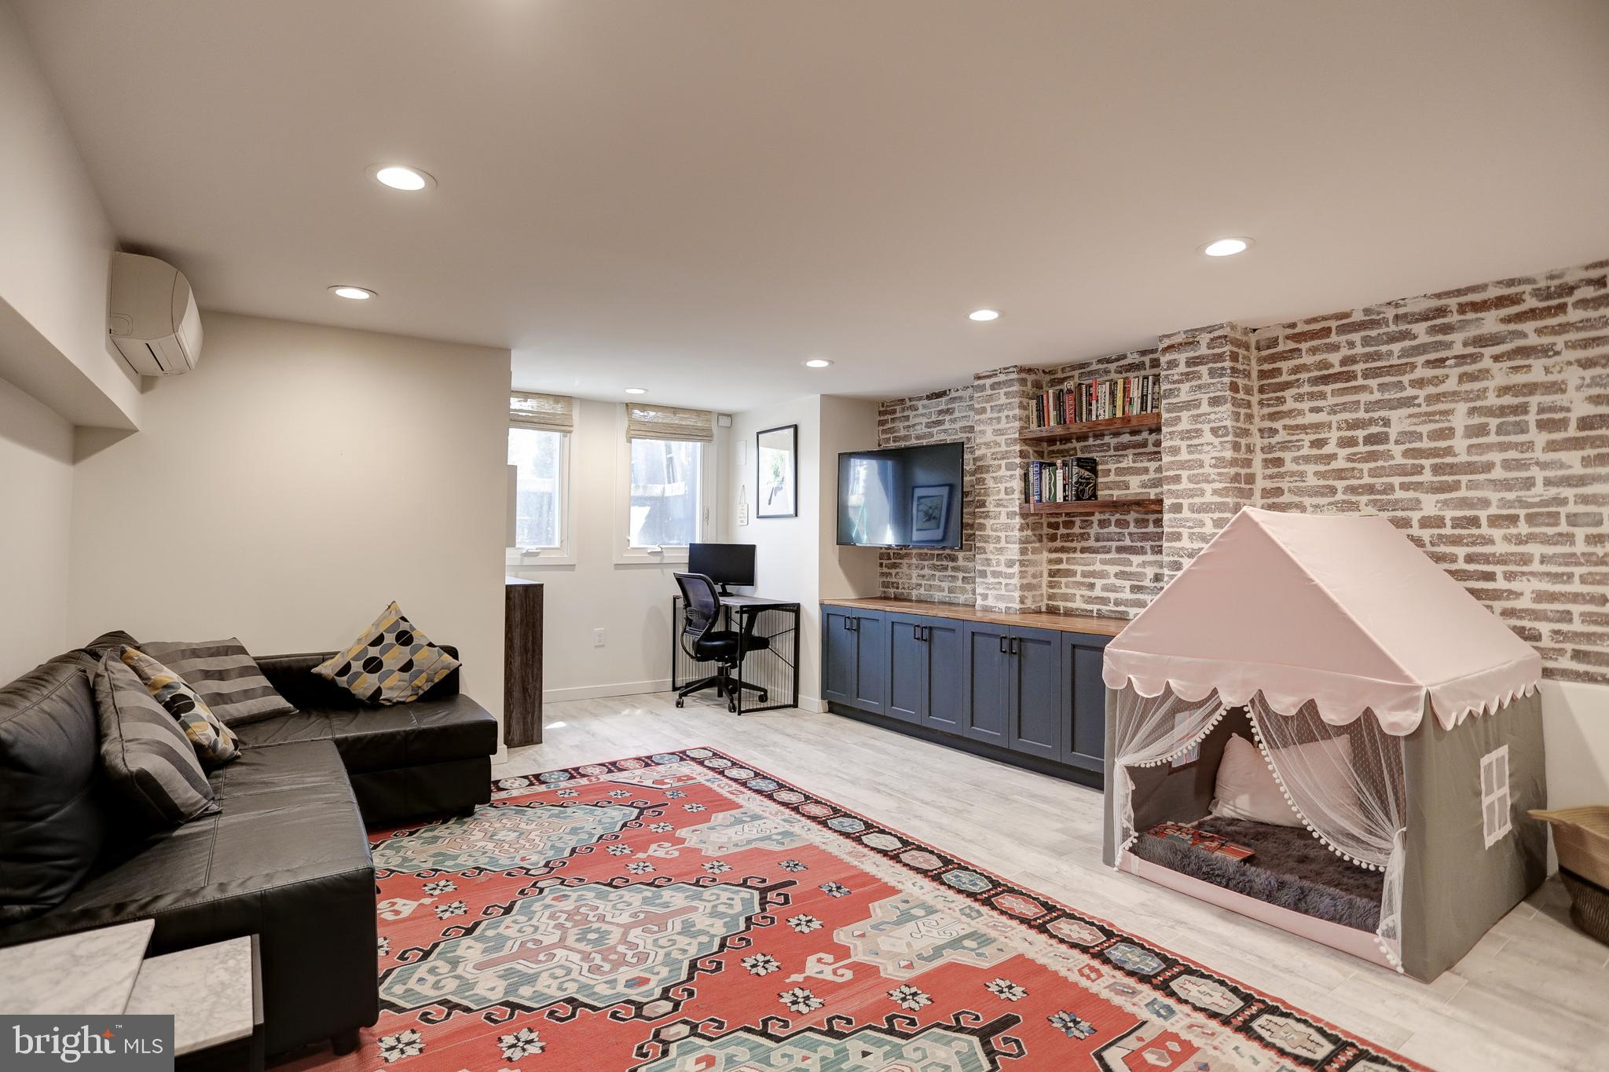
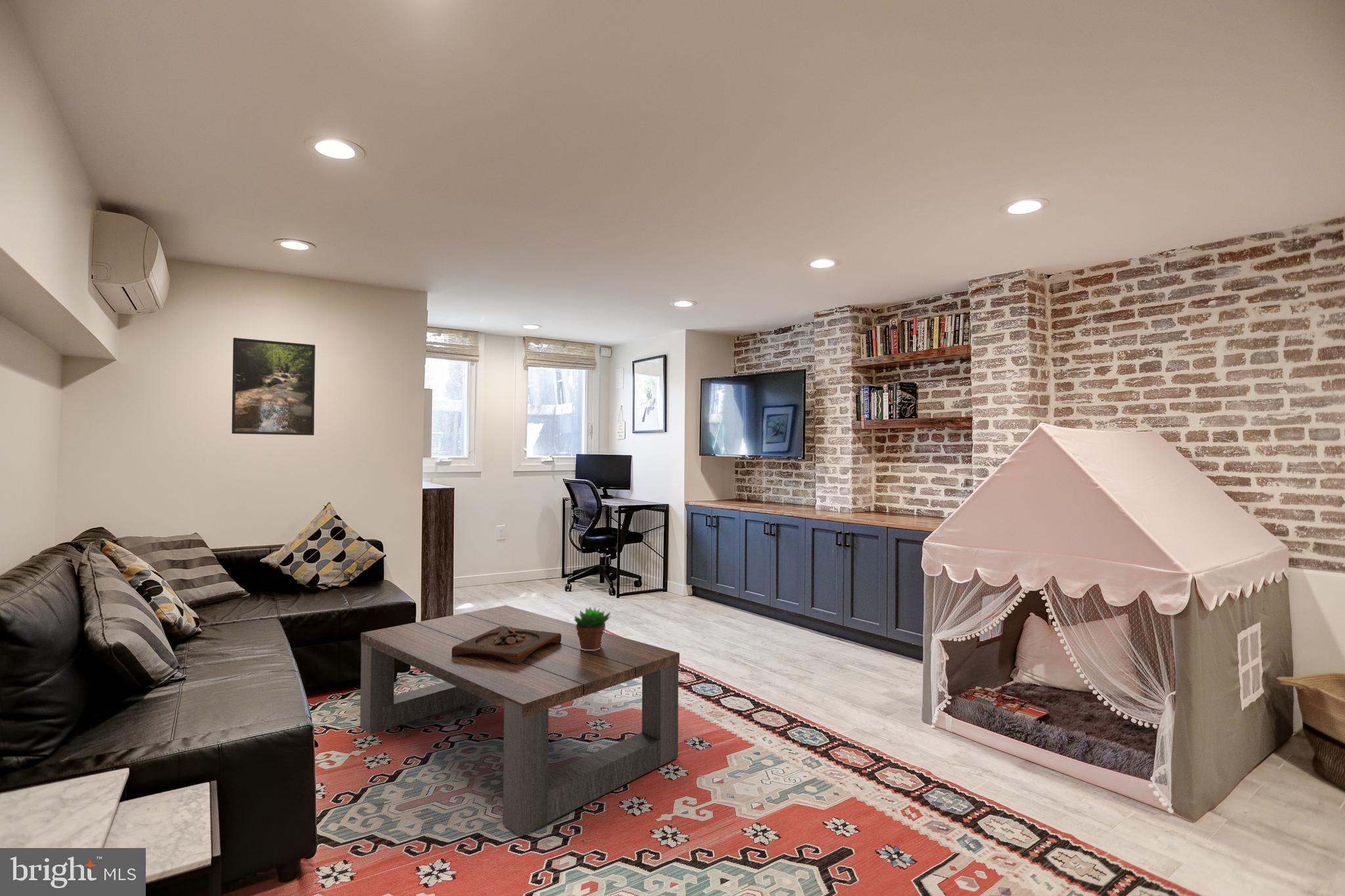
+ coffee table (512, 692)
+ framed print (275, 388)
+ wooden tray (508, 637)
+ succulent plant (592, 628)
